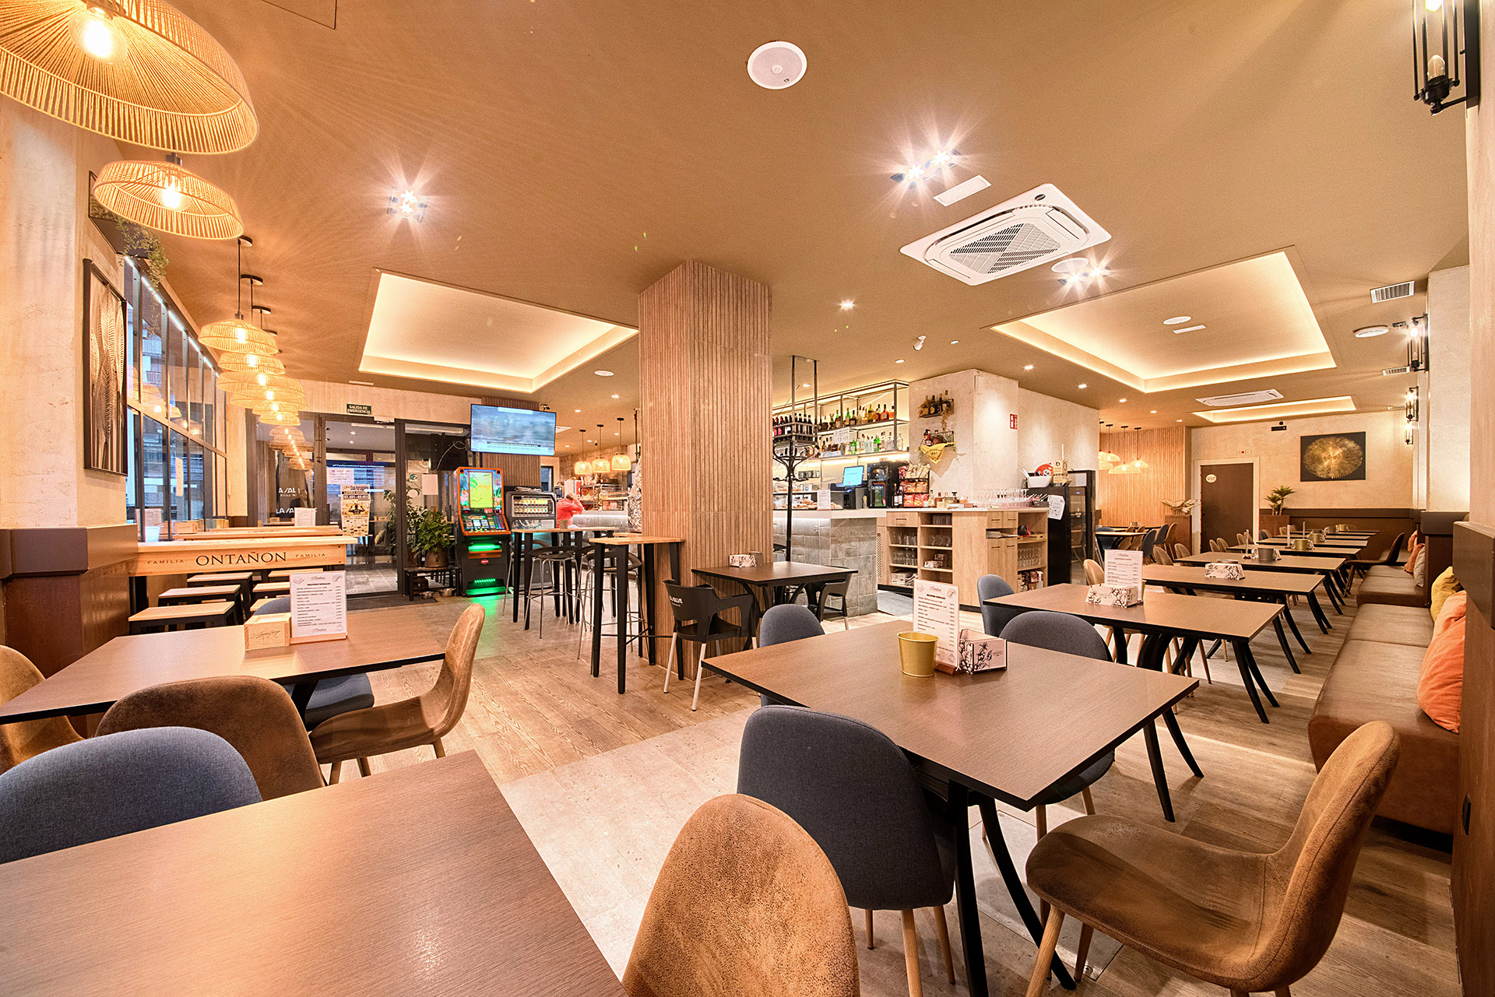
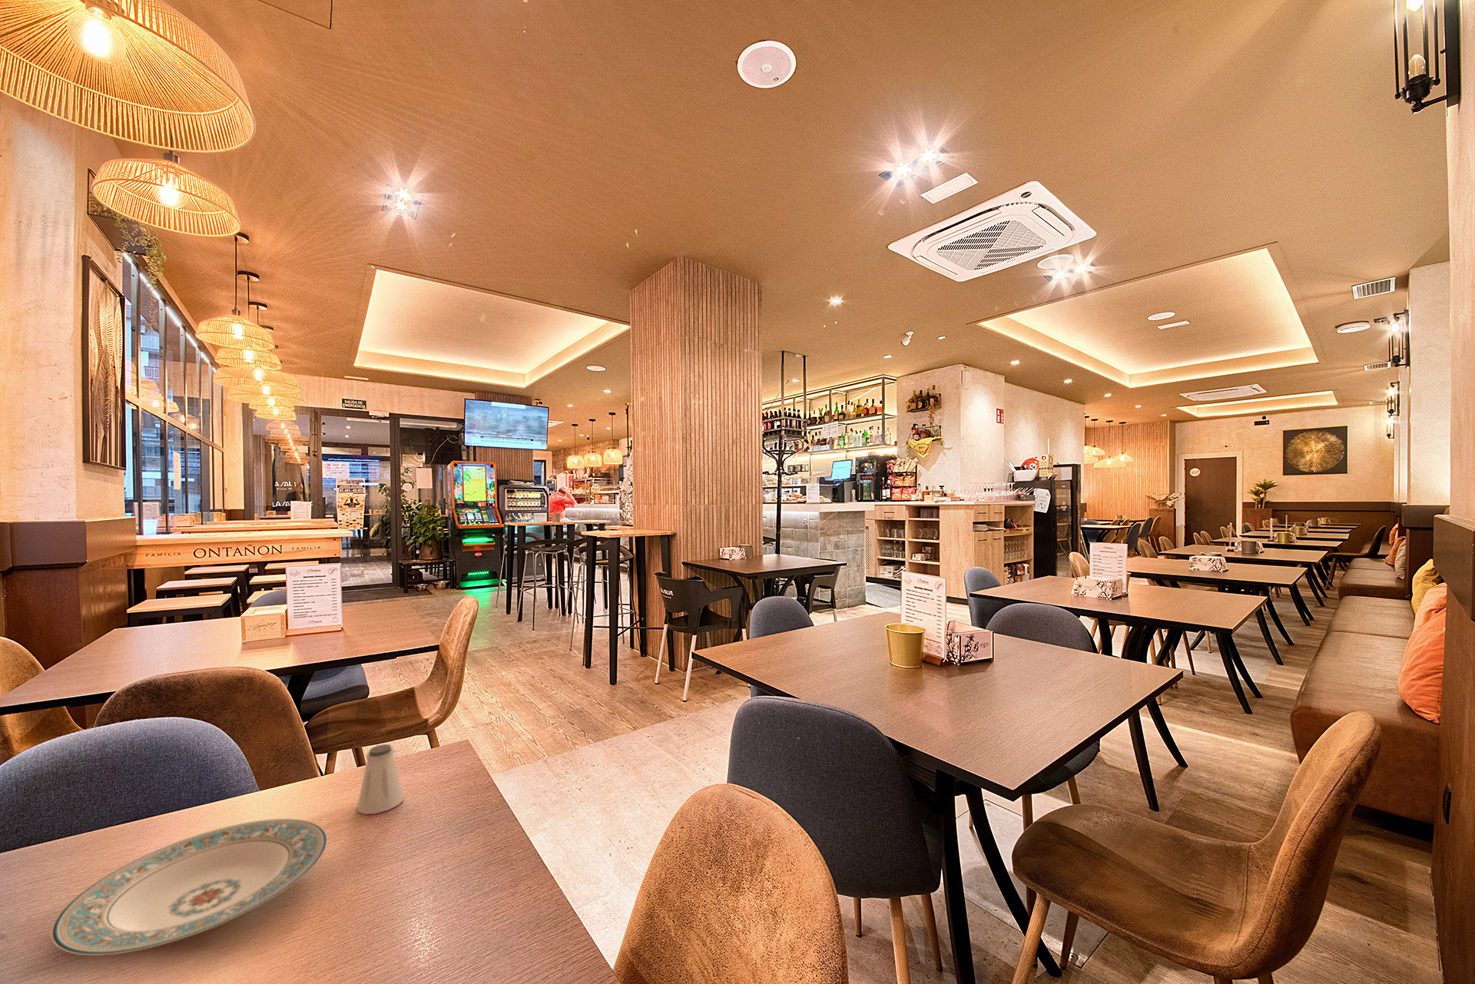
+ plate (205, 887)
+ saltshaker (380, 775)
